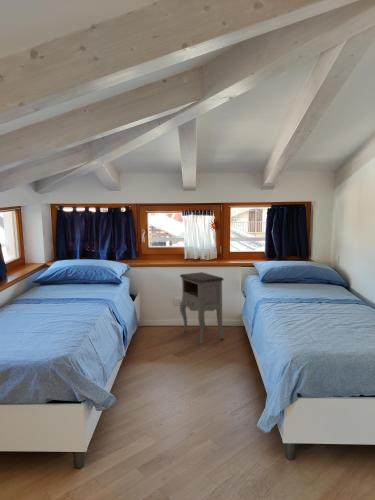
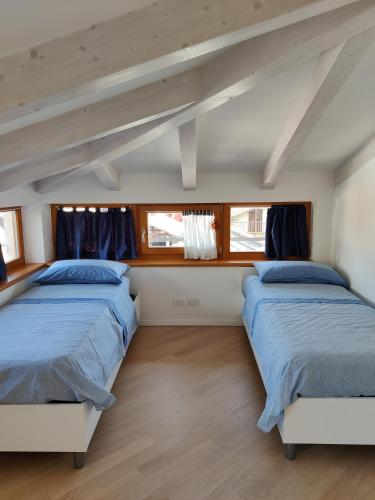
- nightstand (201, 305)
